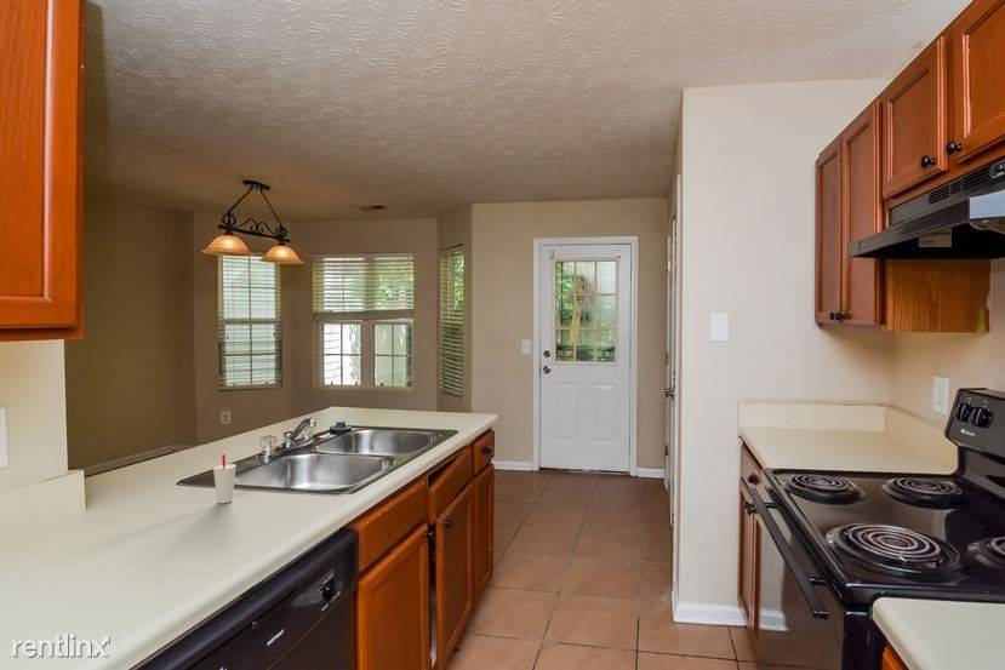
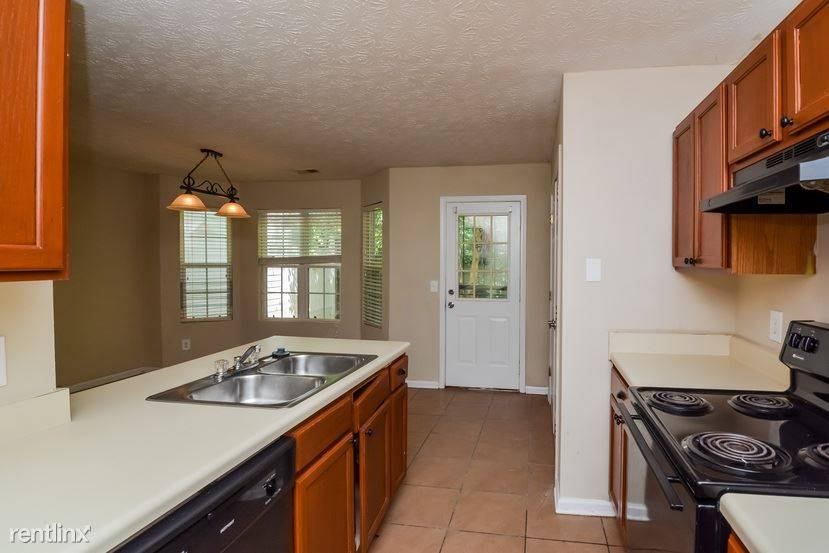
- cup (224, 477)
